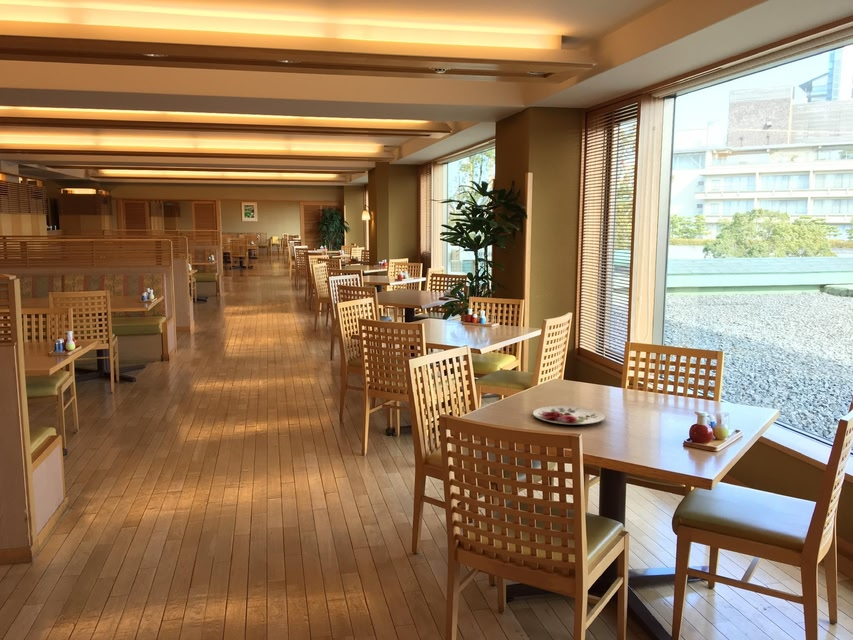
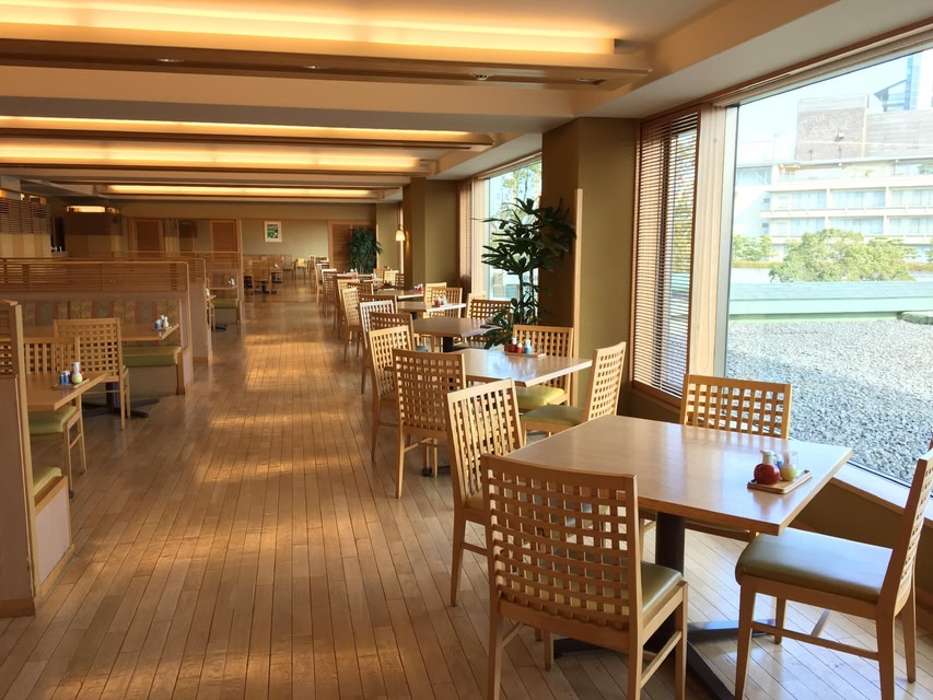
- plate (568, 414)
